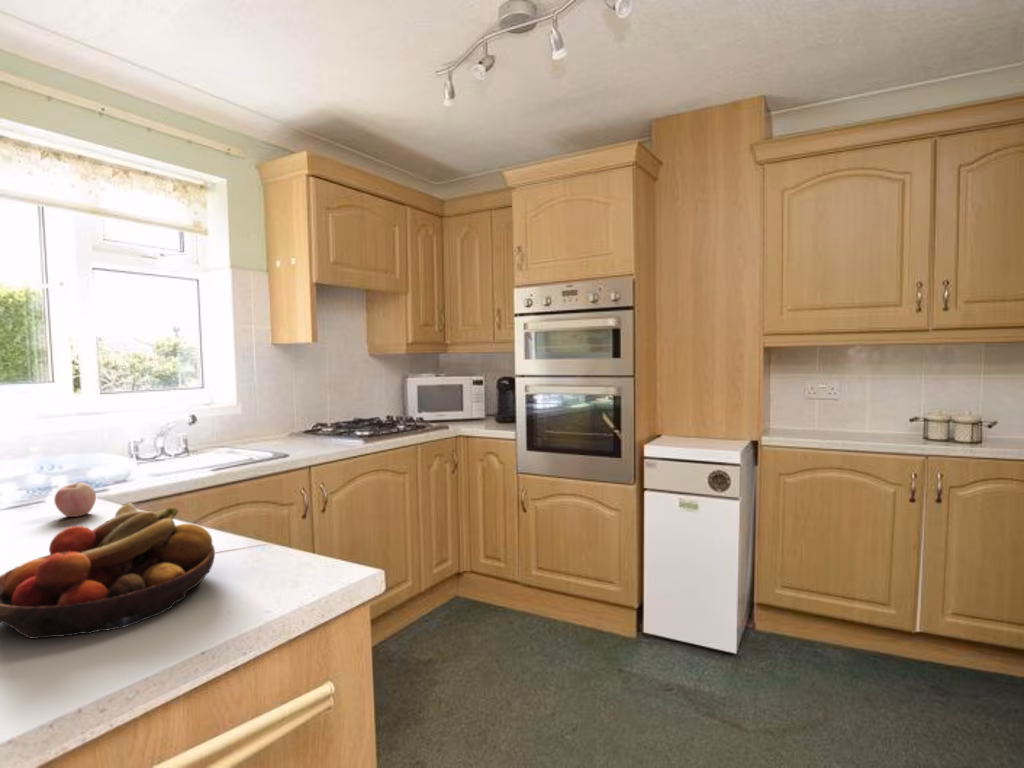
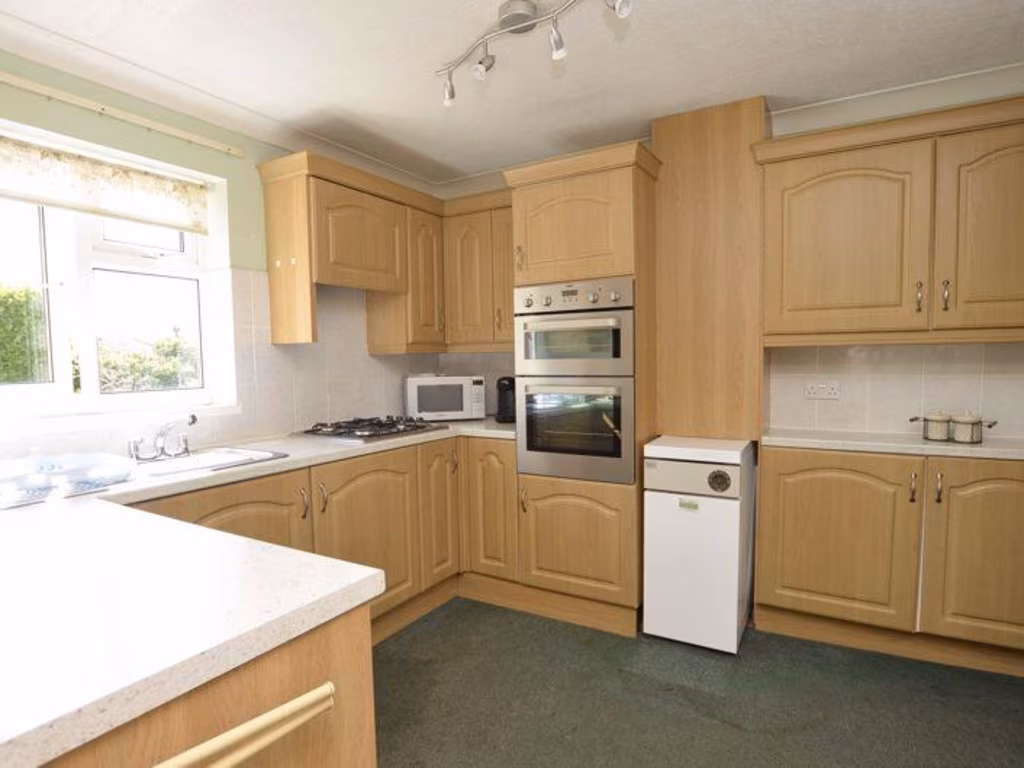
- fruit bowl (108, 557)
- apple (75, 499)
